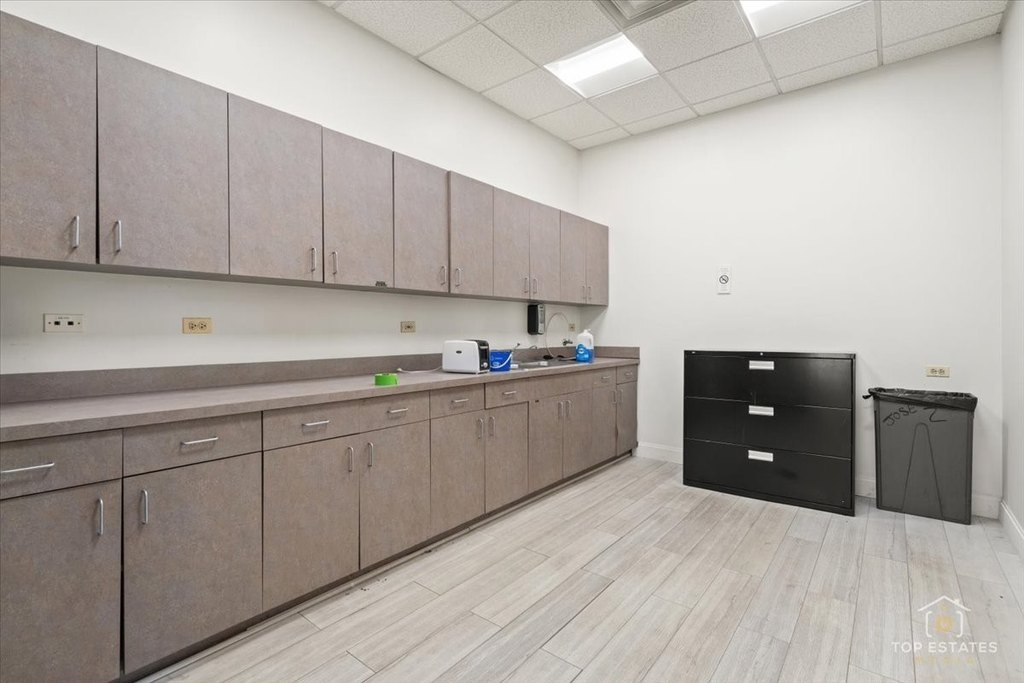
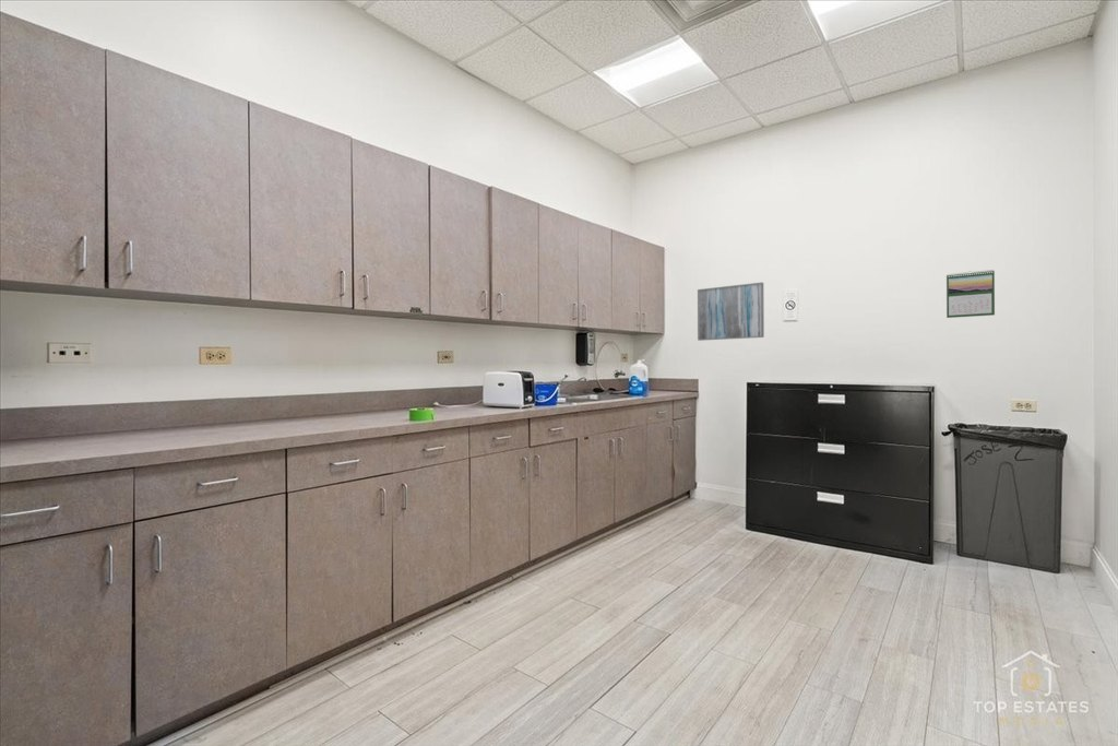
+ calendar (970, 294)
+ wall art (729, 312)
